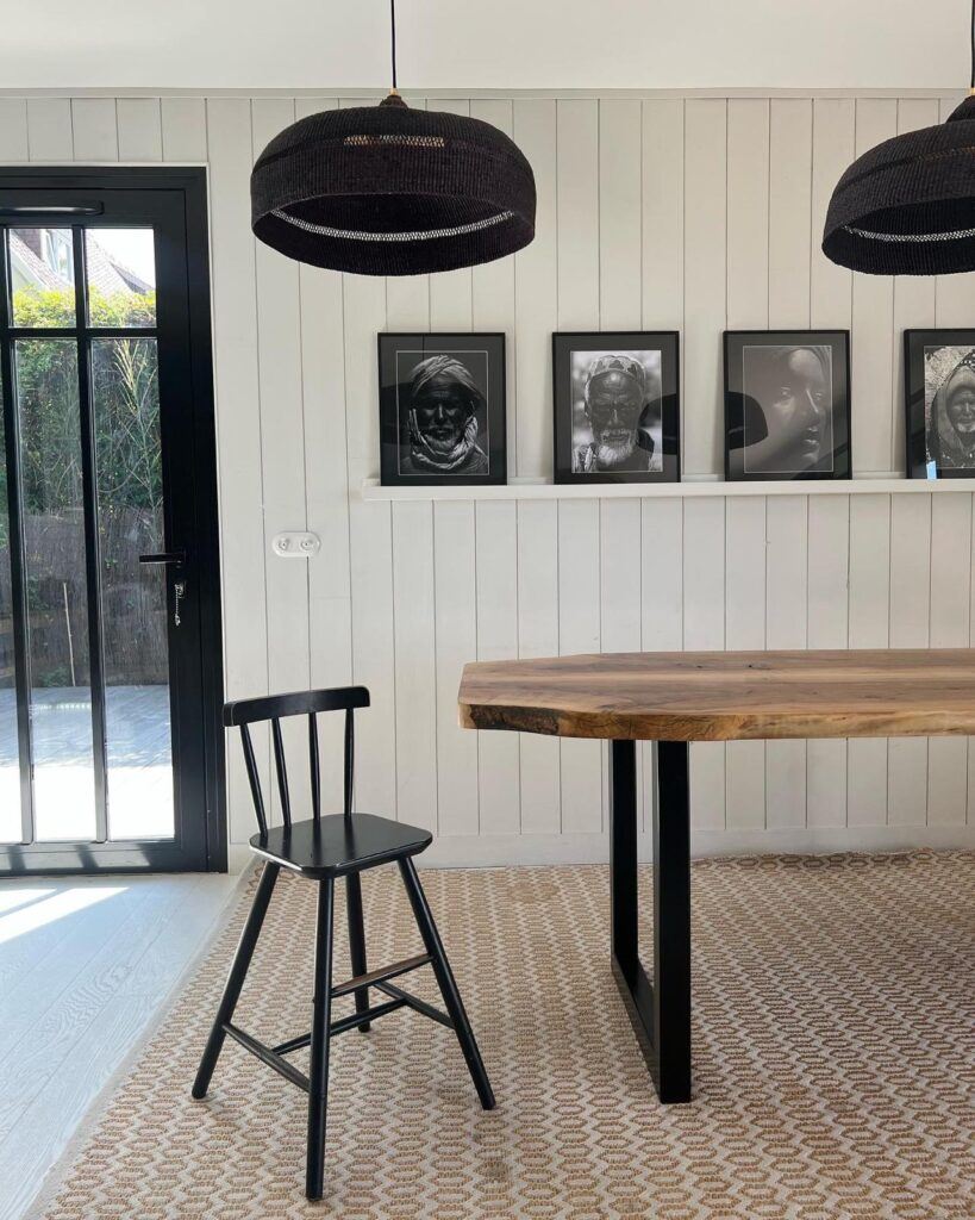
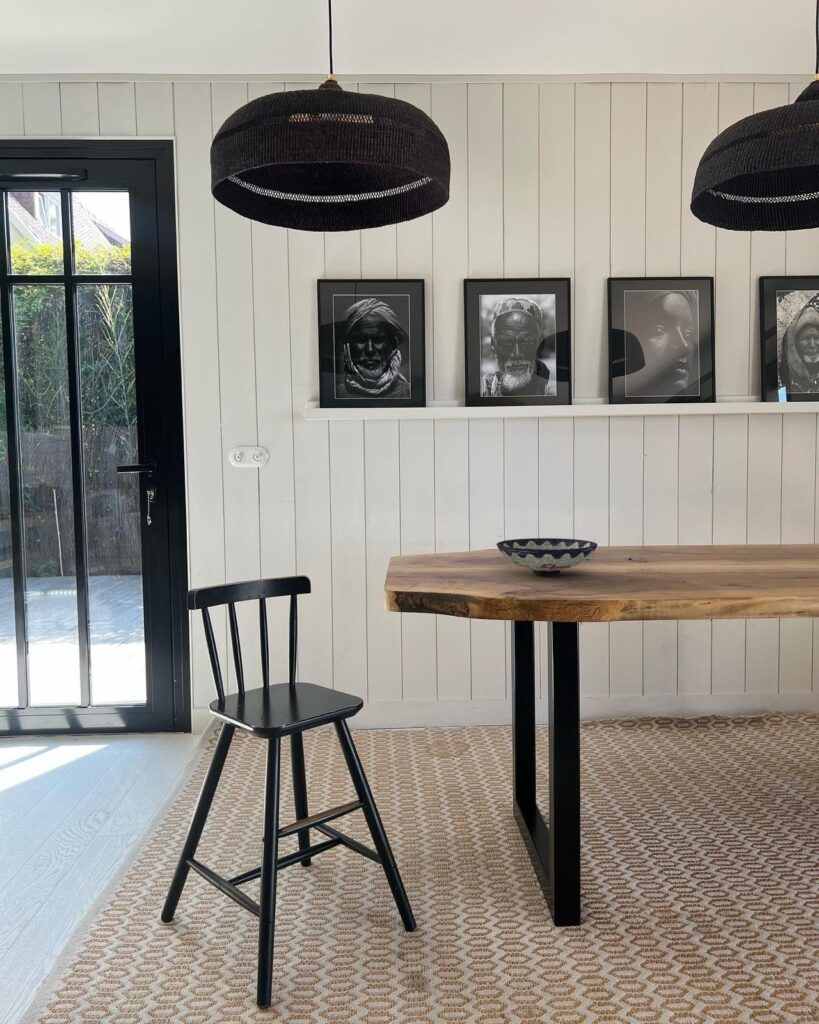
+ bowl (546, 558)
